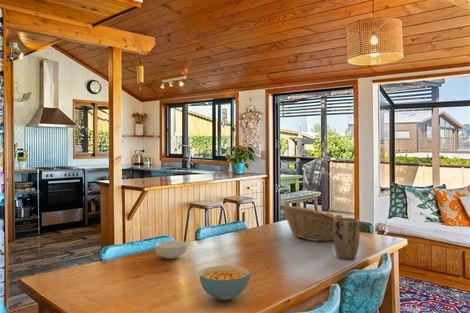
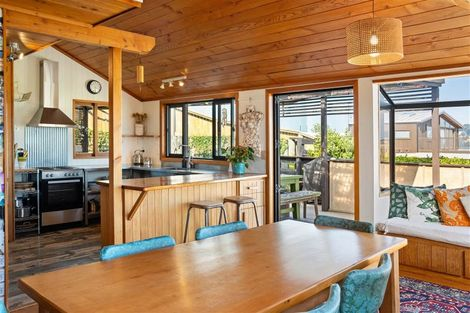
- cereal bowl (171, 250)
- plant pot (346, 238)
- cereal bowl (224, 285)
- fruit basket (313, 220)
